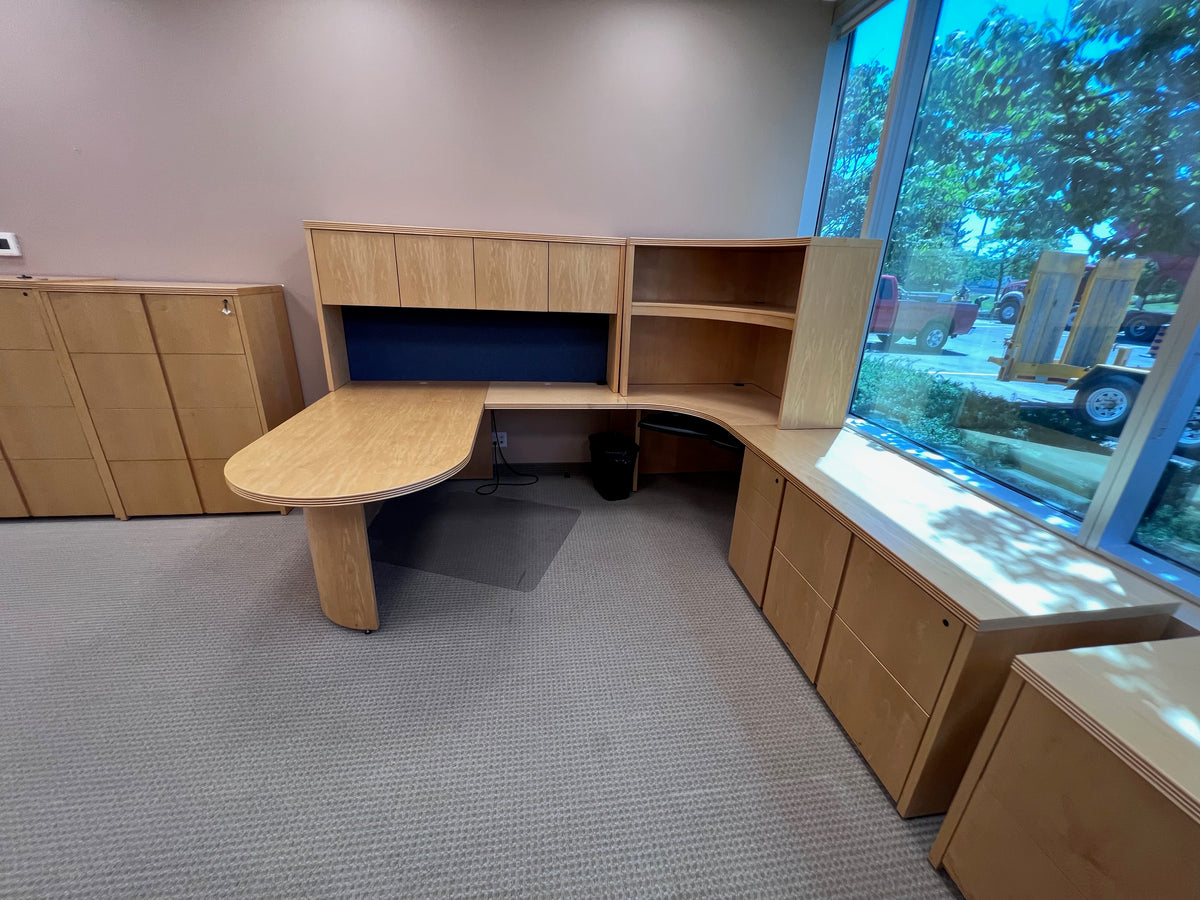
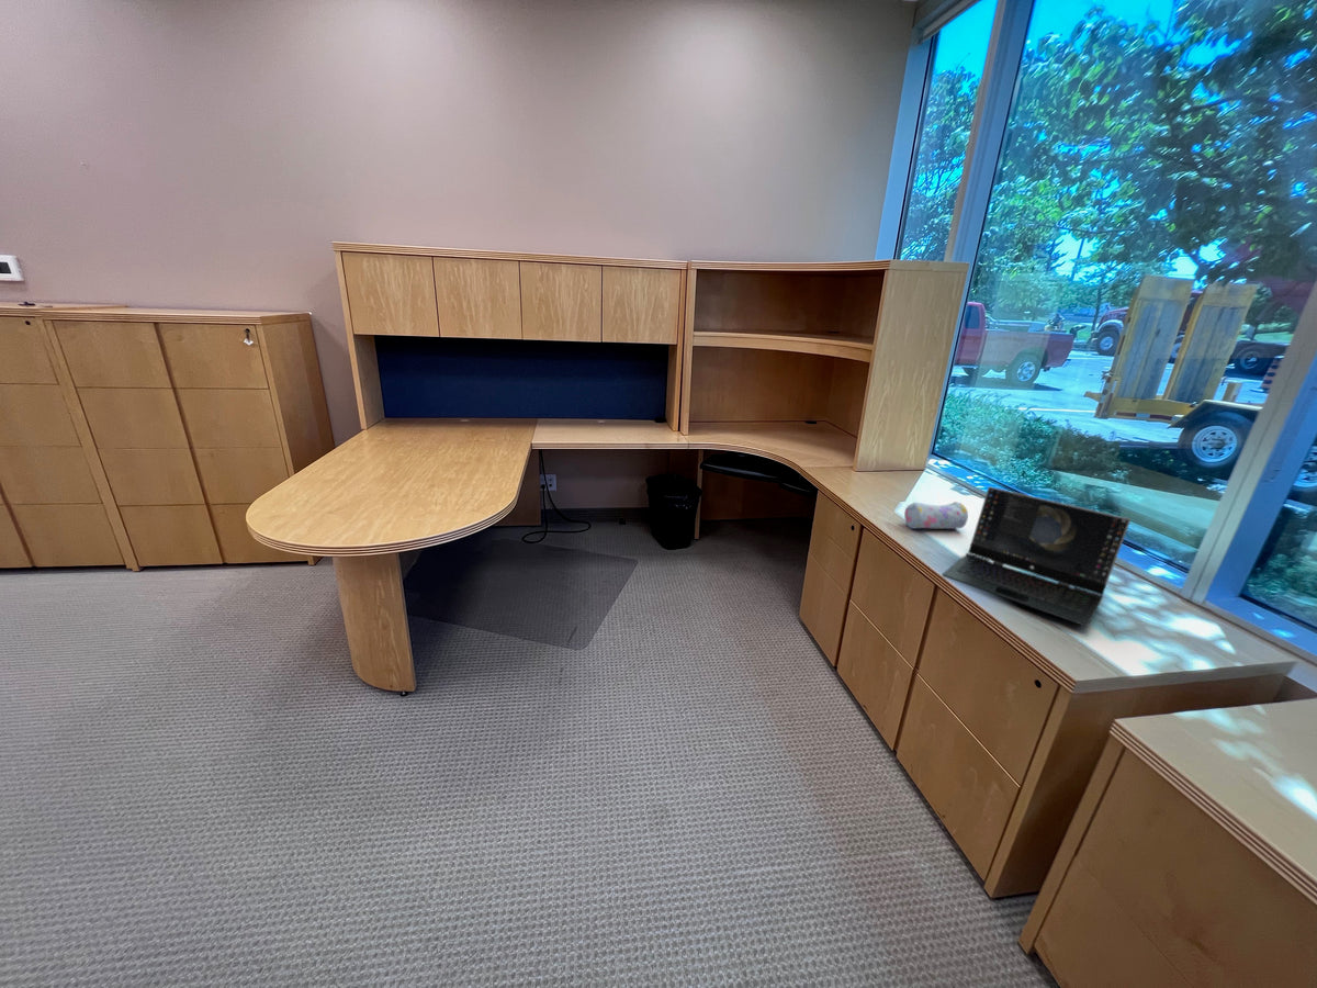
+ laptop (1032, 550)
+ pencil case (935, 515)
